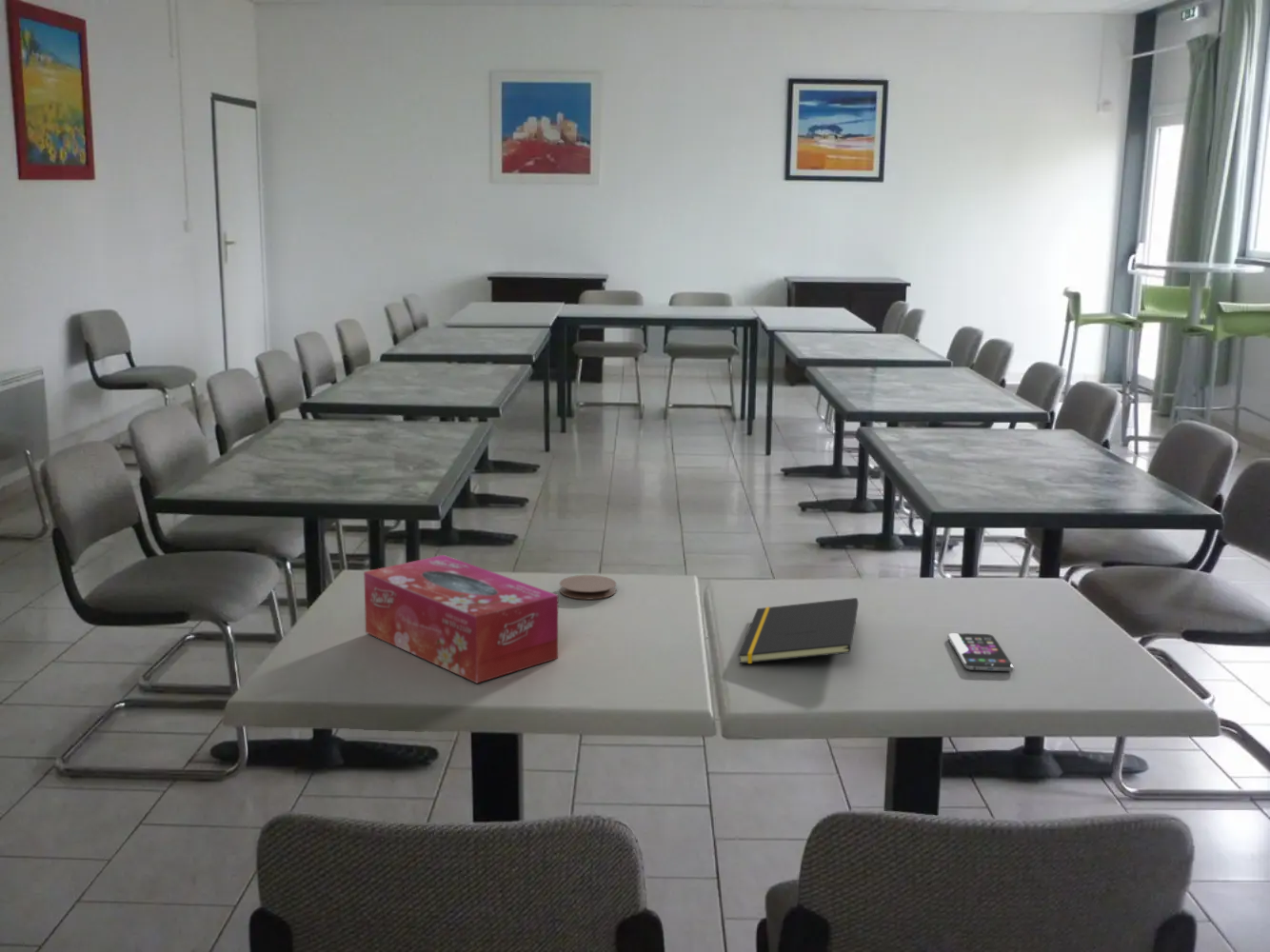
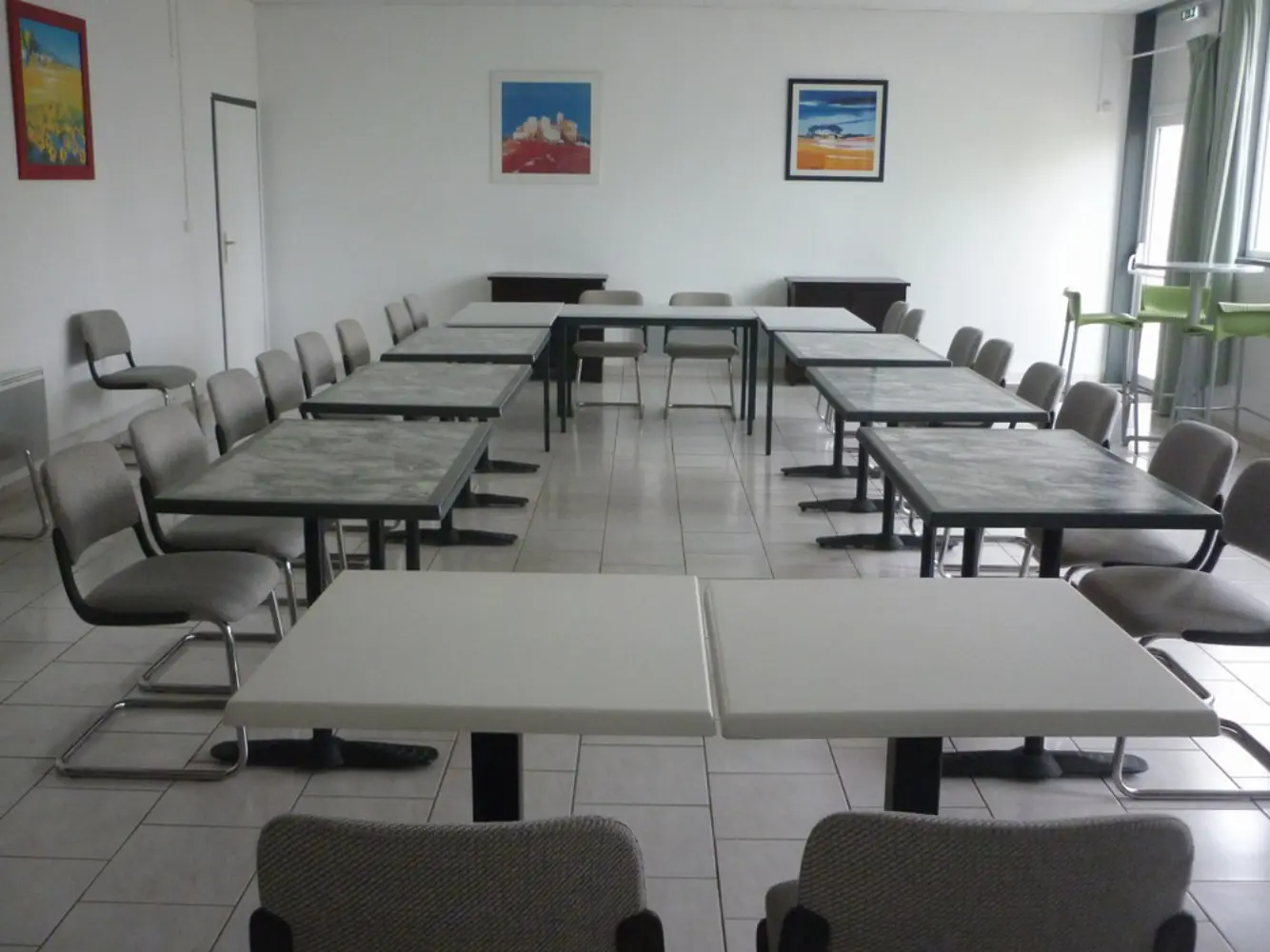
- tissue box (459, 614)
- coaster (587, 586)
- smartphone (979, 651)
- notepad (801, 629)
